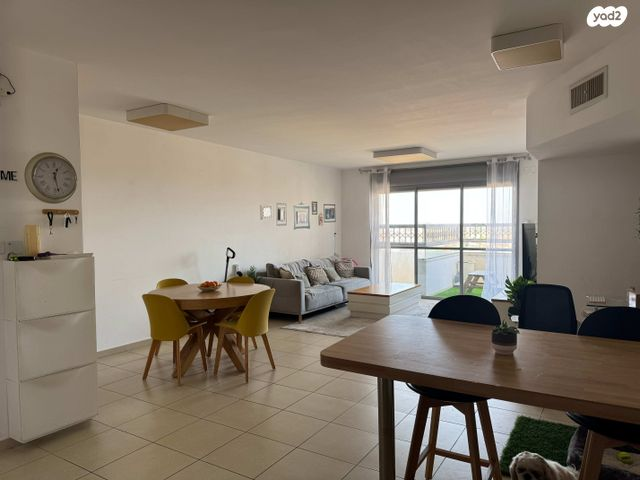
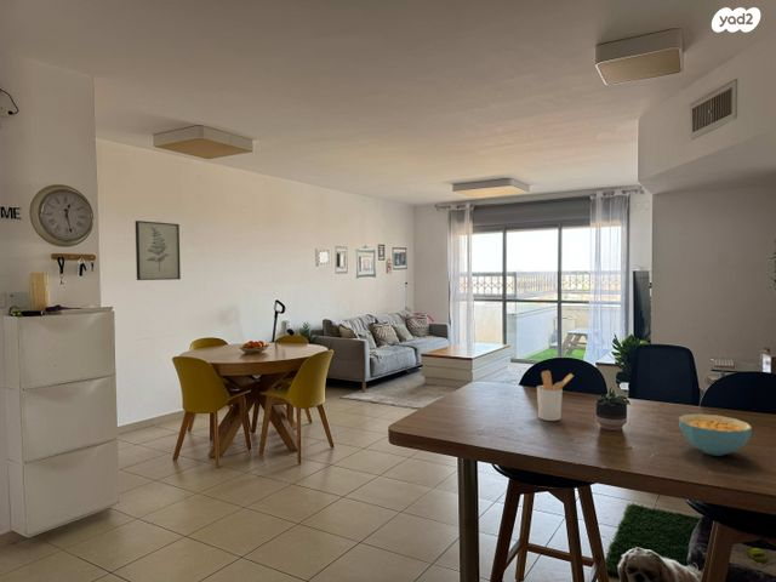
+ cereal bowl (713, 436)
+ wall art (158, 251)
+ utensil holder (555, 395)
